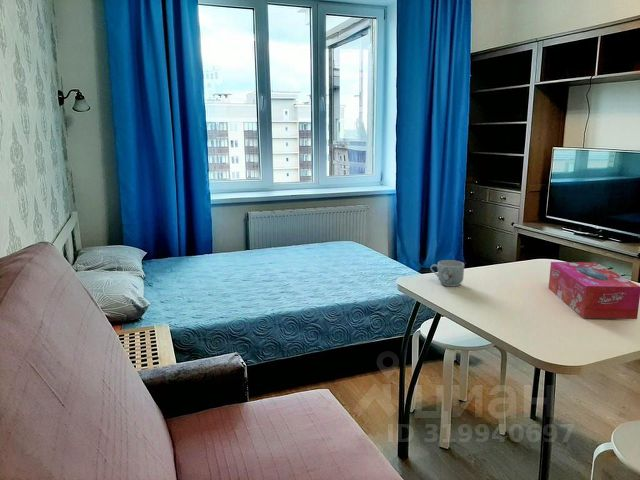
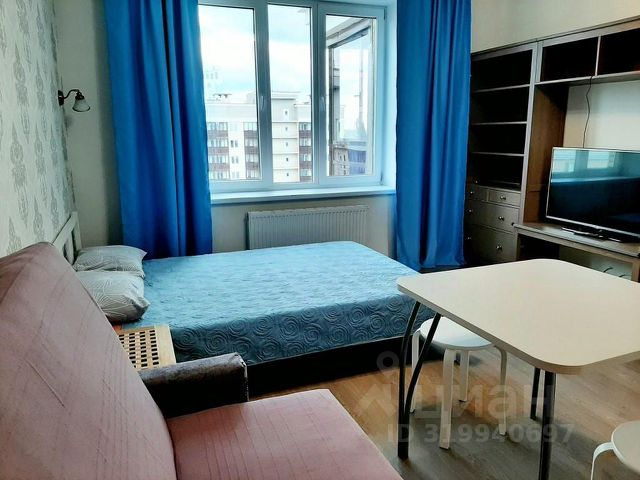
- mug (446, 273)
- tissue box (590, 288)
